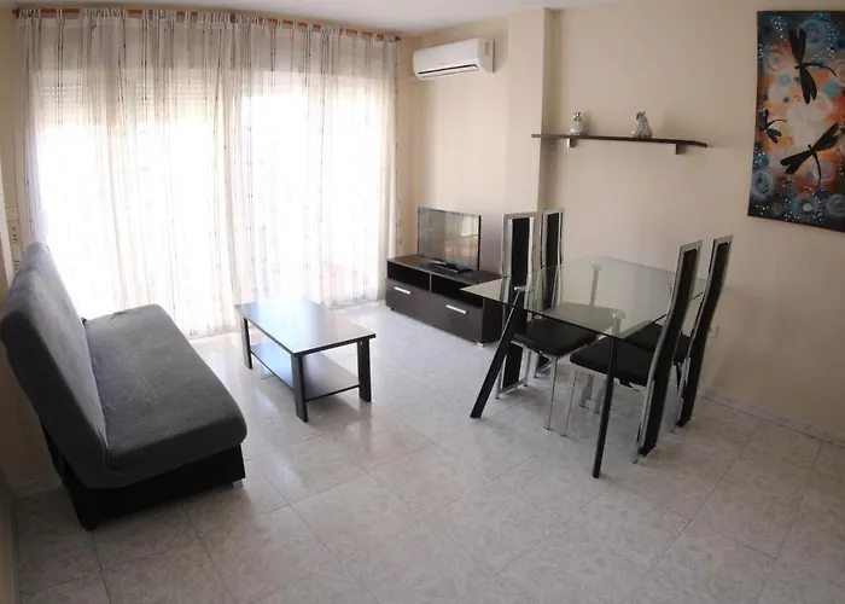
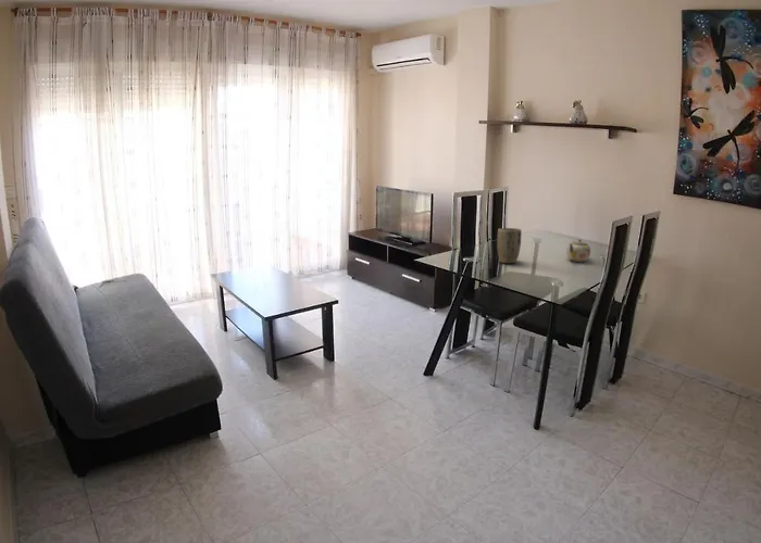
+ plant pot (509, 245)
+ teapot (578, 250)
